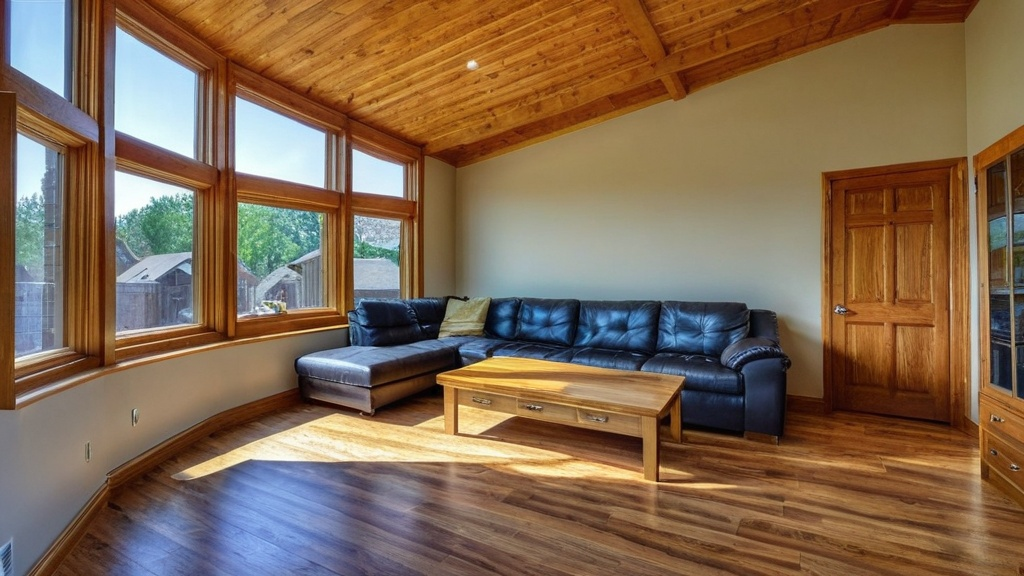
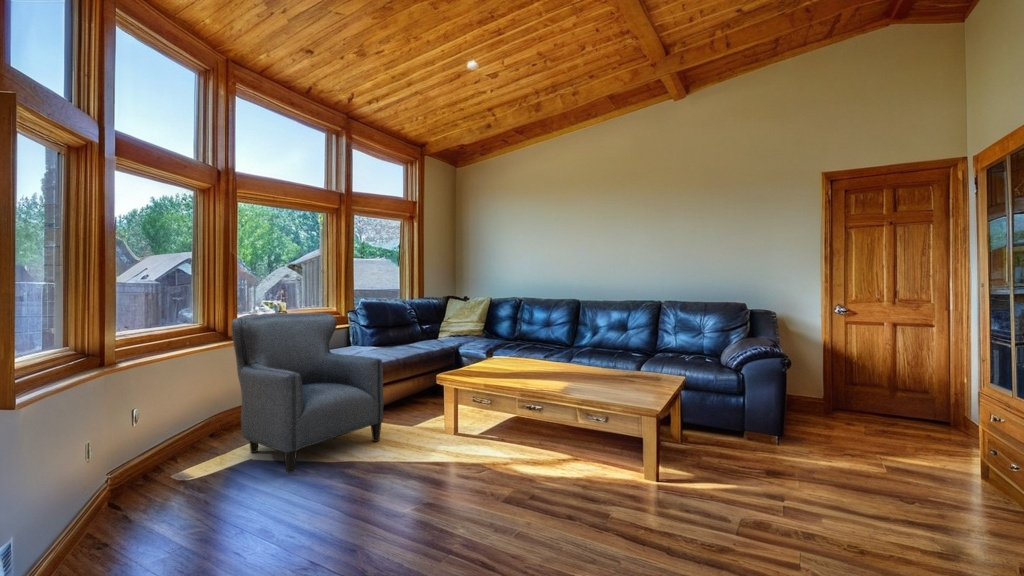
+ armchair (304, 380)
